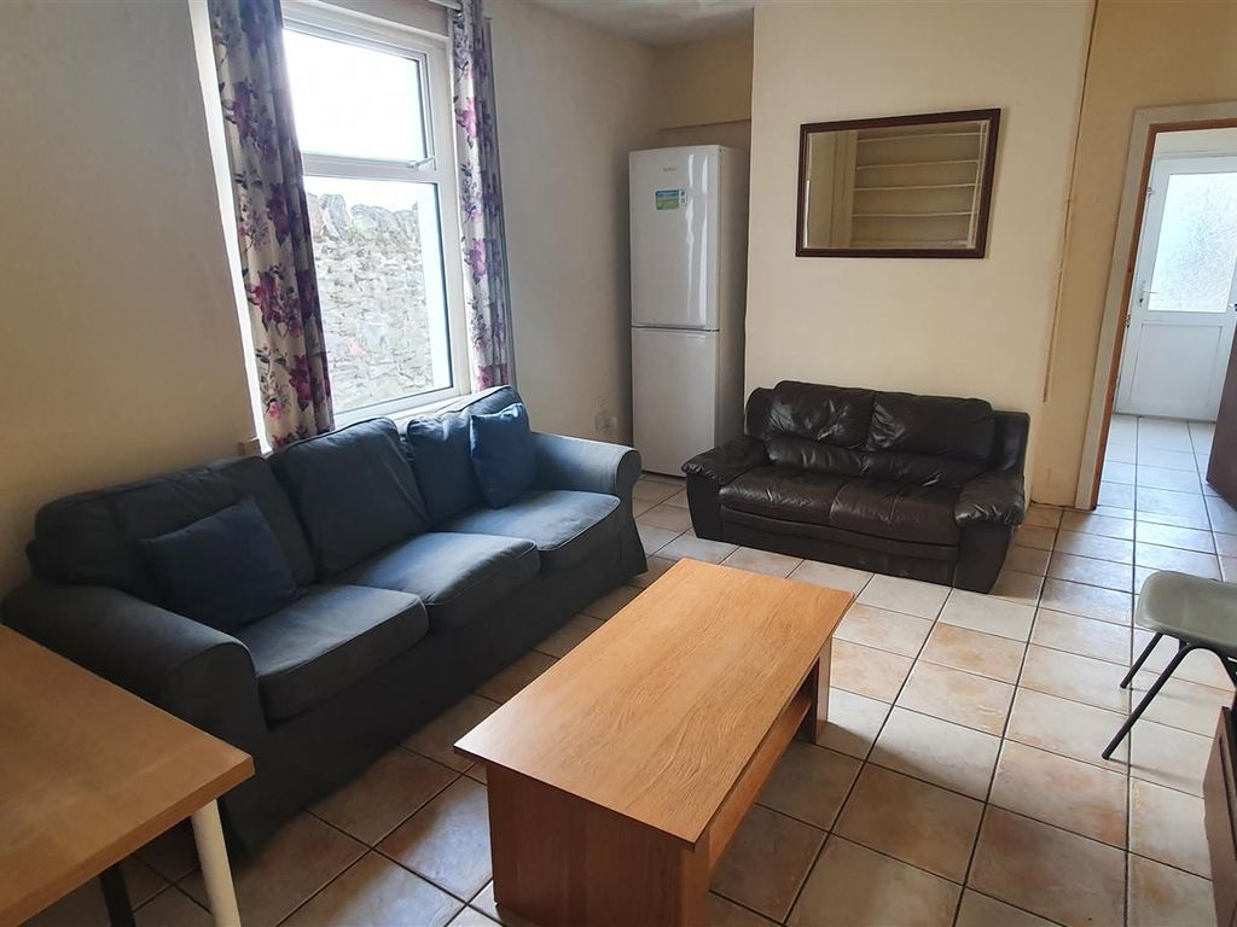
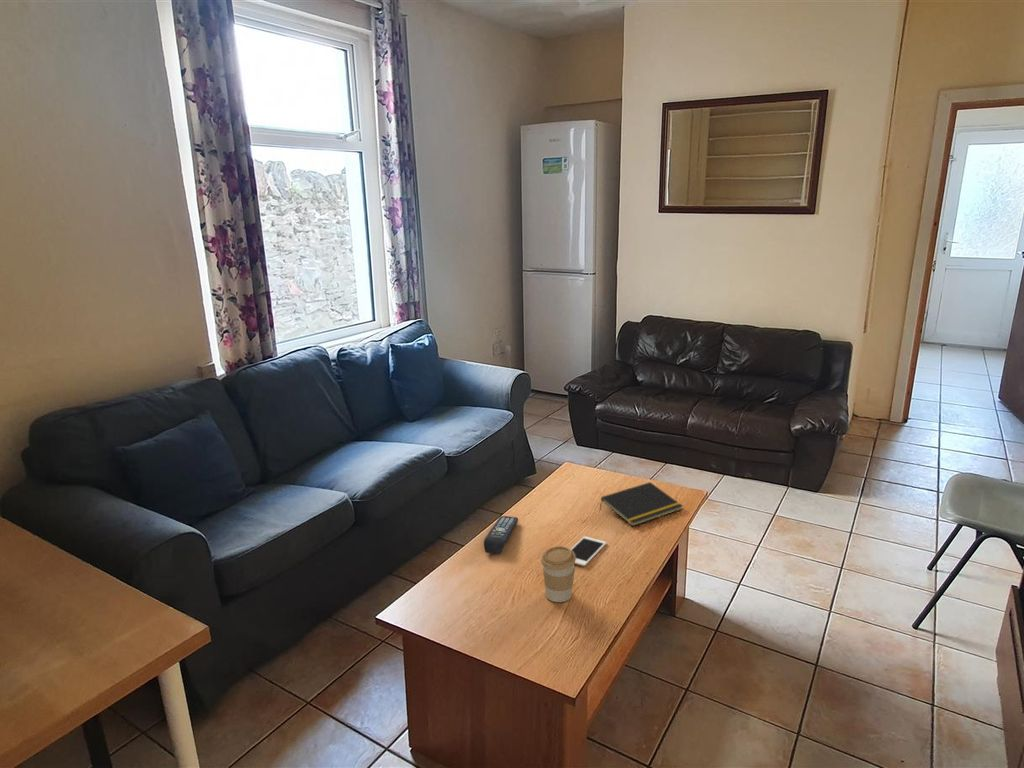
+ cell phone (584, 550)
+ coffee cup (558, 573)
+ remote control (501, 532)
+ notepad (641, 502)
